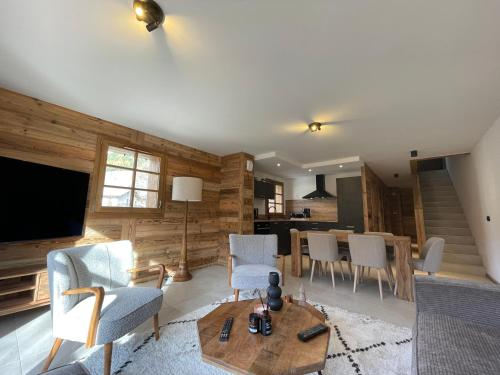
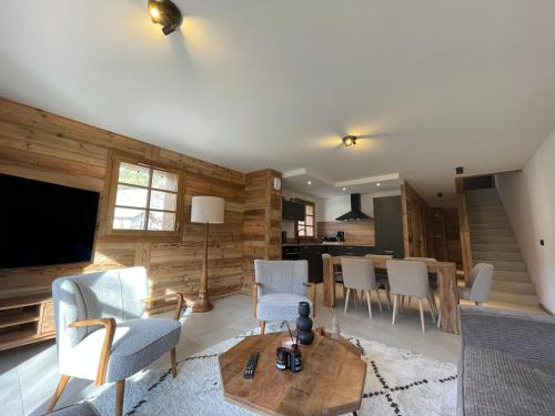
- remote control (313, 331)
